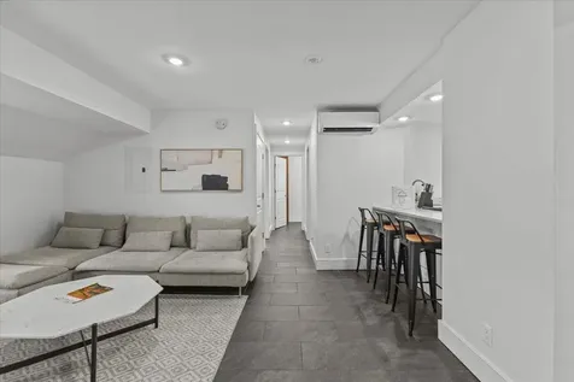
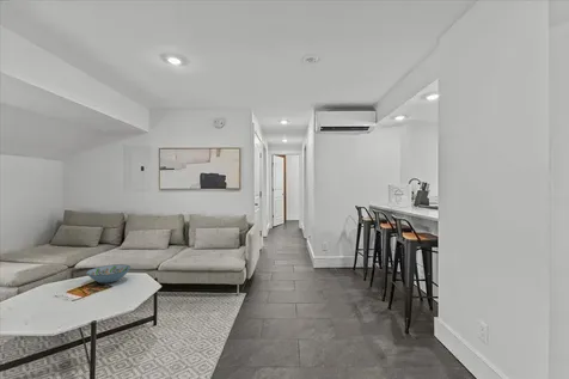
+ decorative bowl (109, 275)
